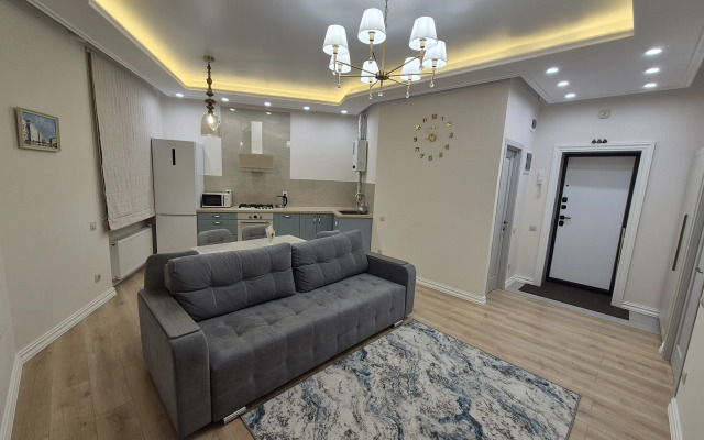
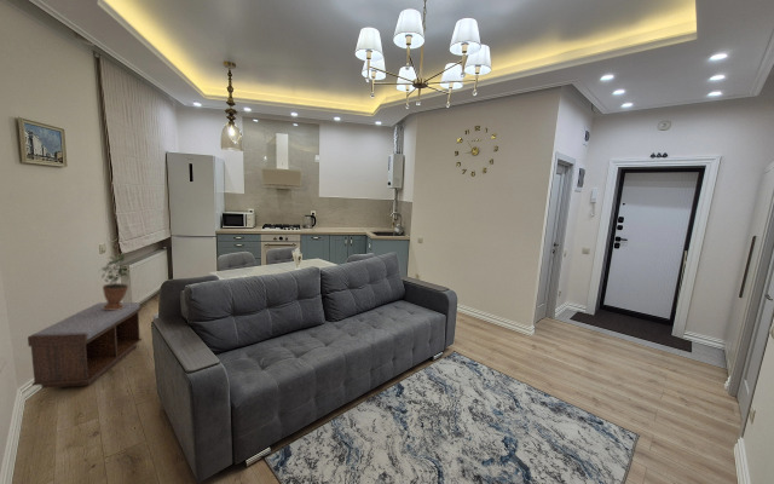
+ potted plant (106, 281)
+ bench (94, 339)
